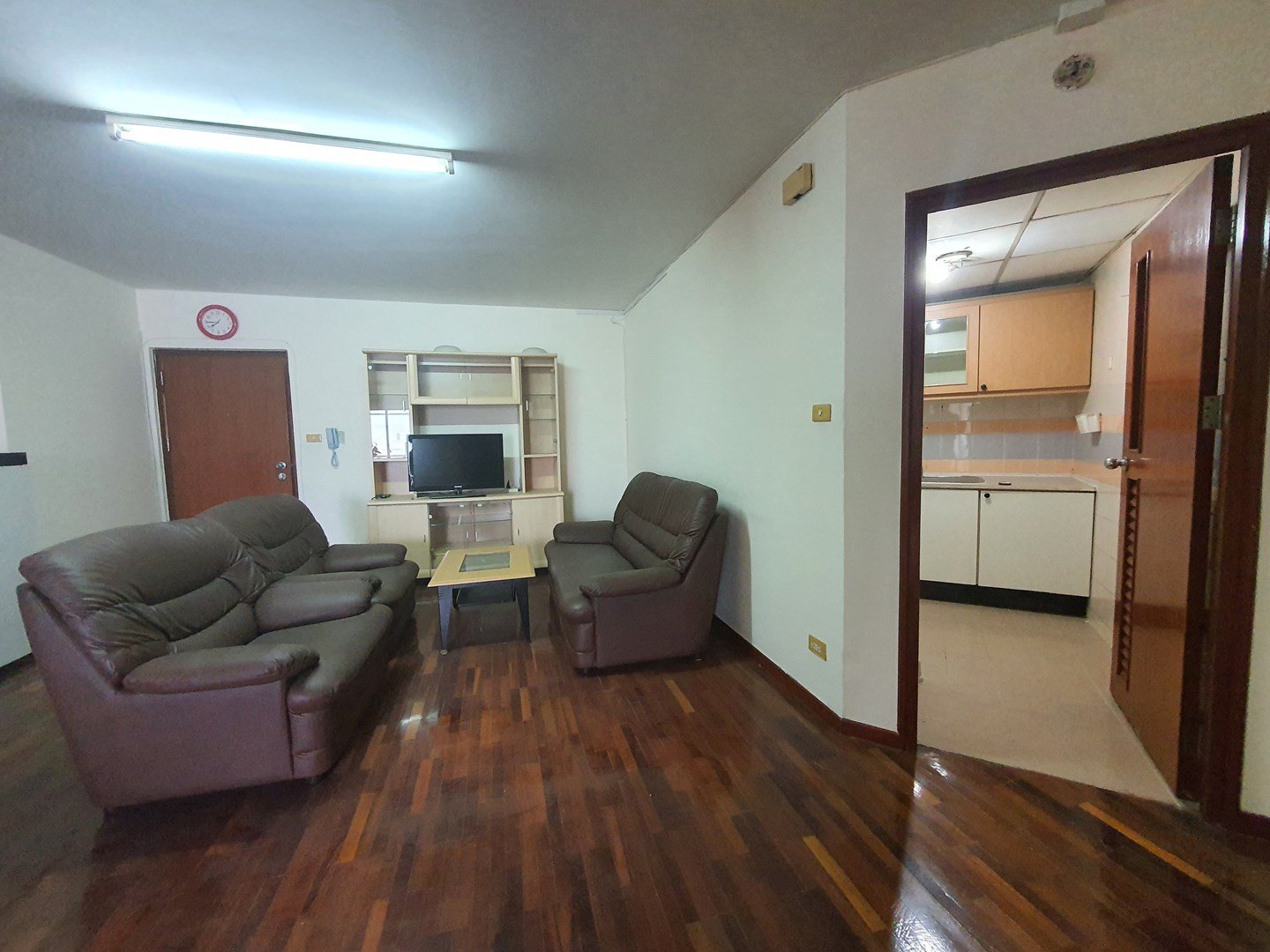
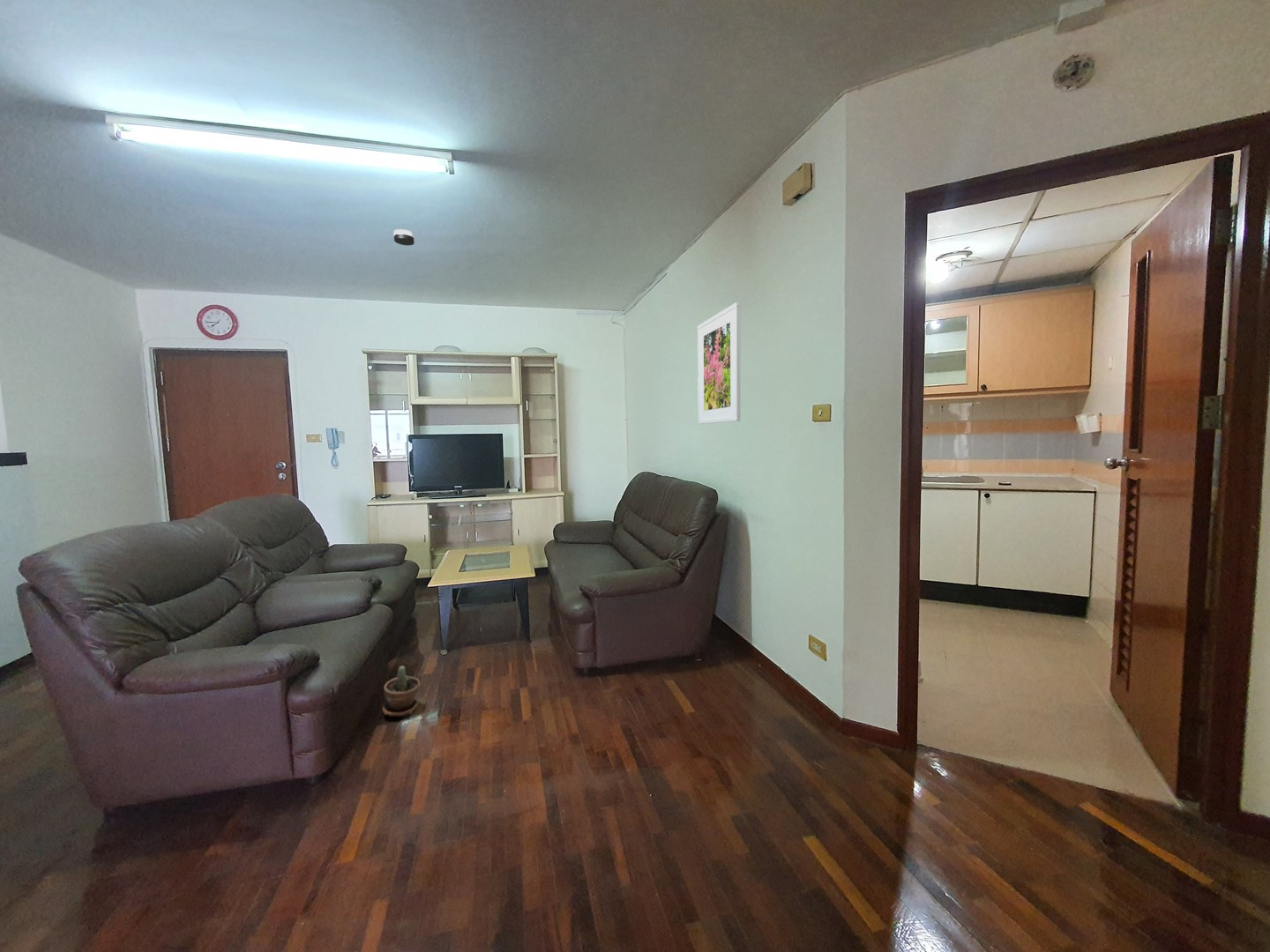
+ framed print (717, 369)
+ potted plant (400, 686)
+ smoke detector (404, 237)
